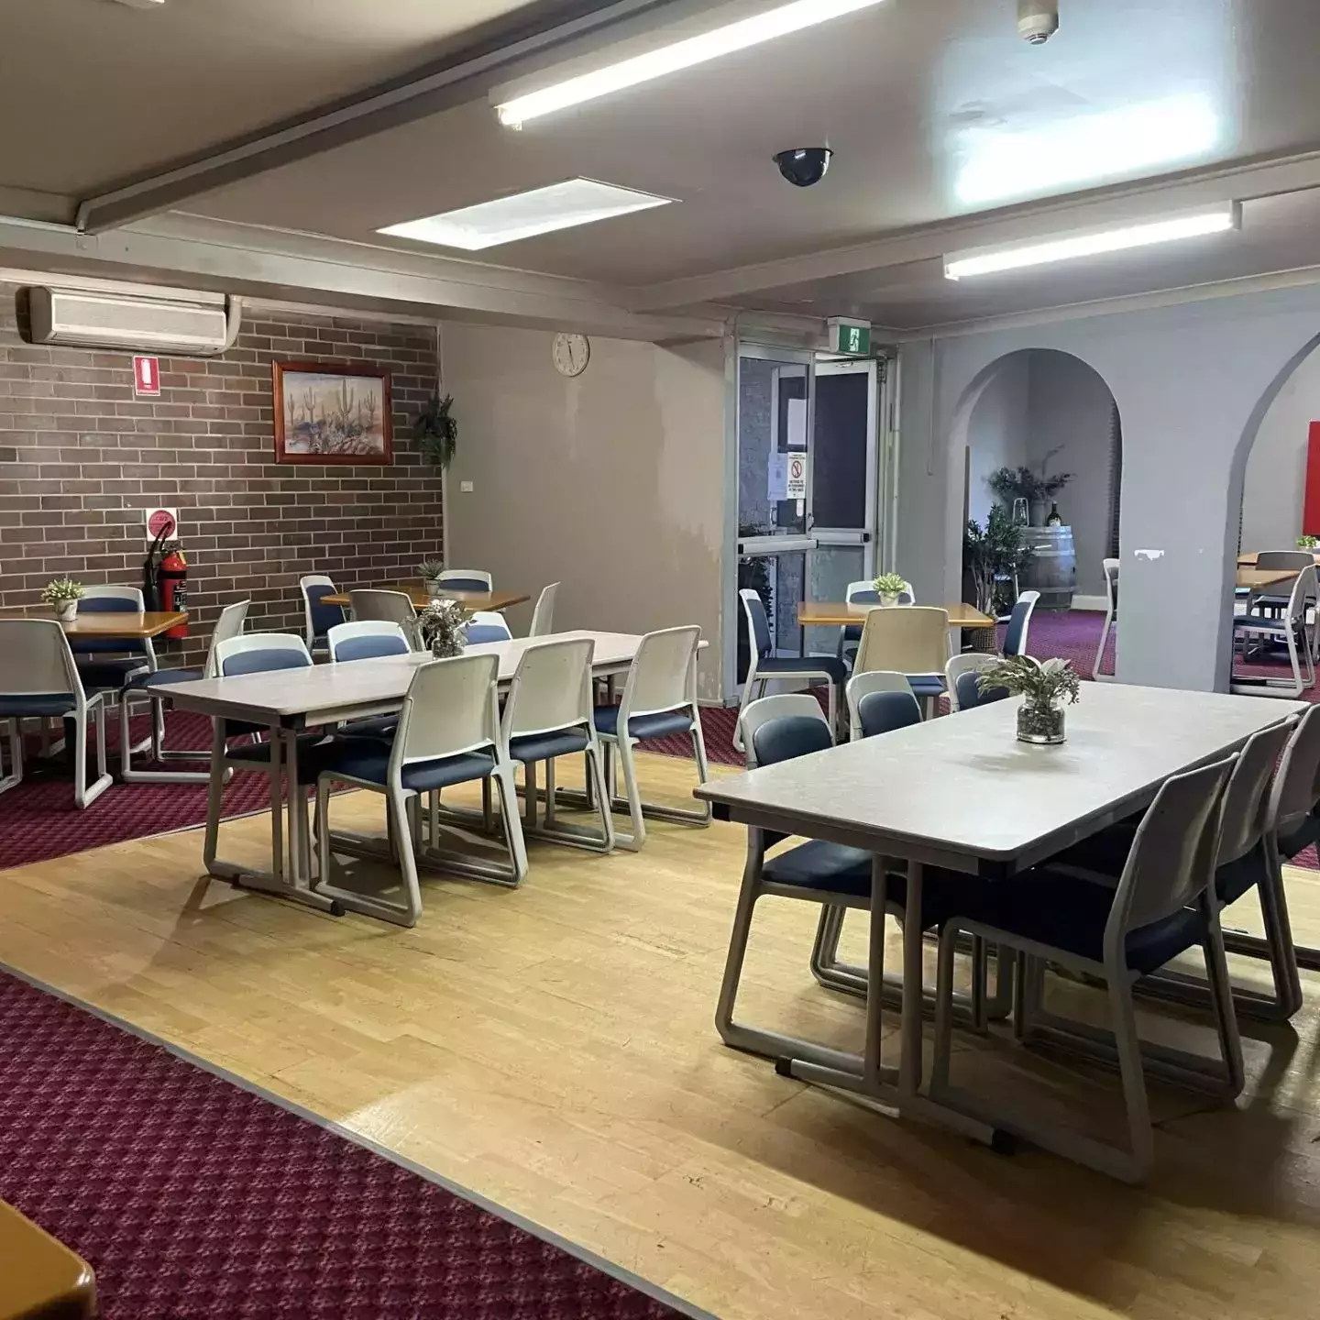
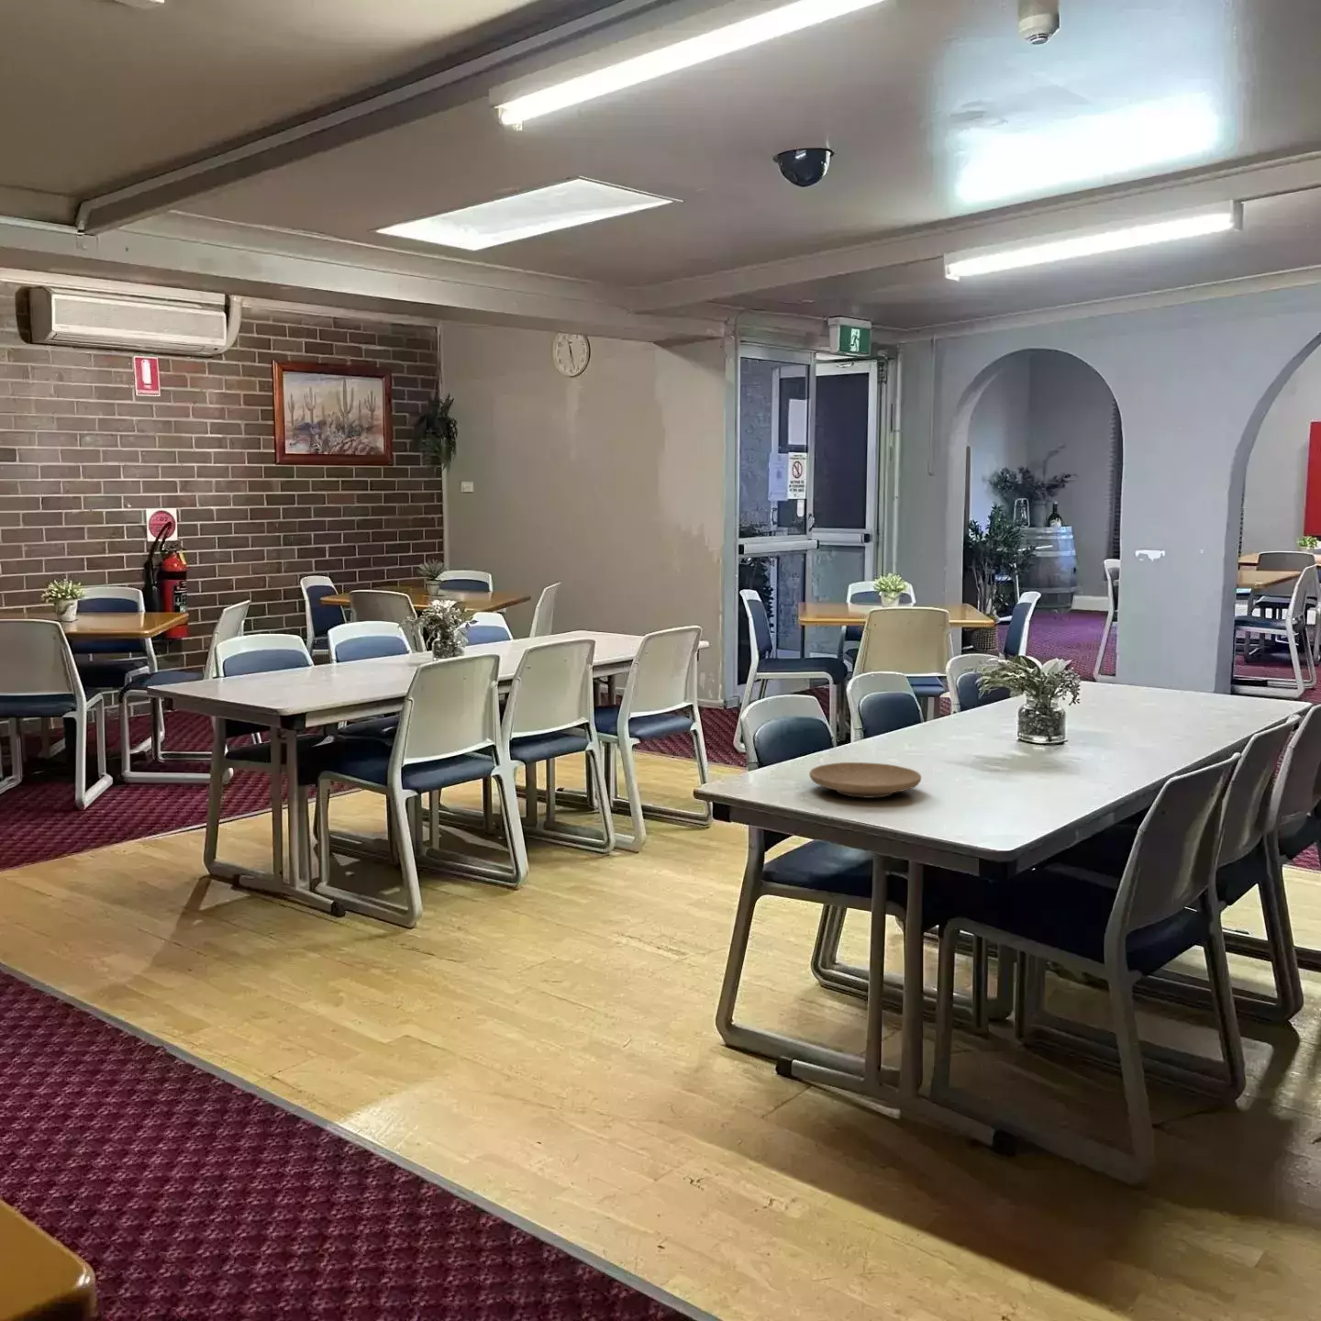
+ plate (864, 781)
